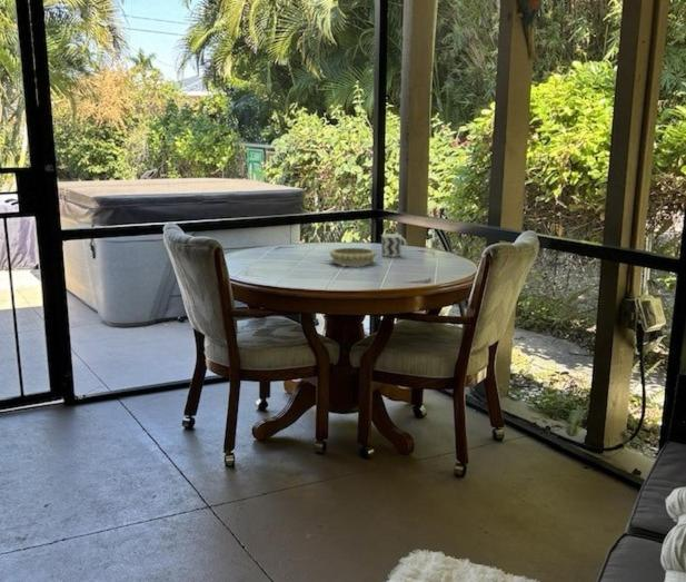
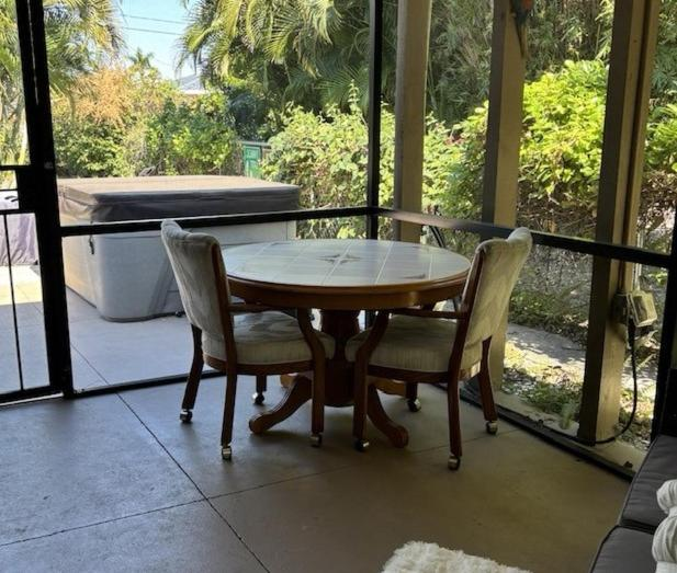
- decorative bowl (352, 256)
- cup (394, 245)
